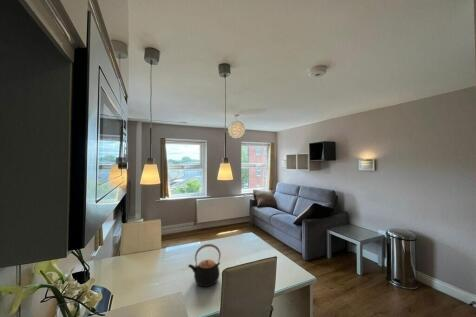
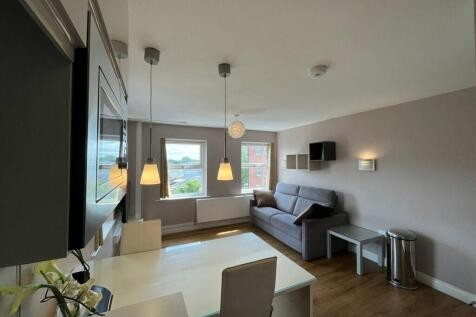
- teapot (204, 262)
